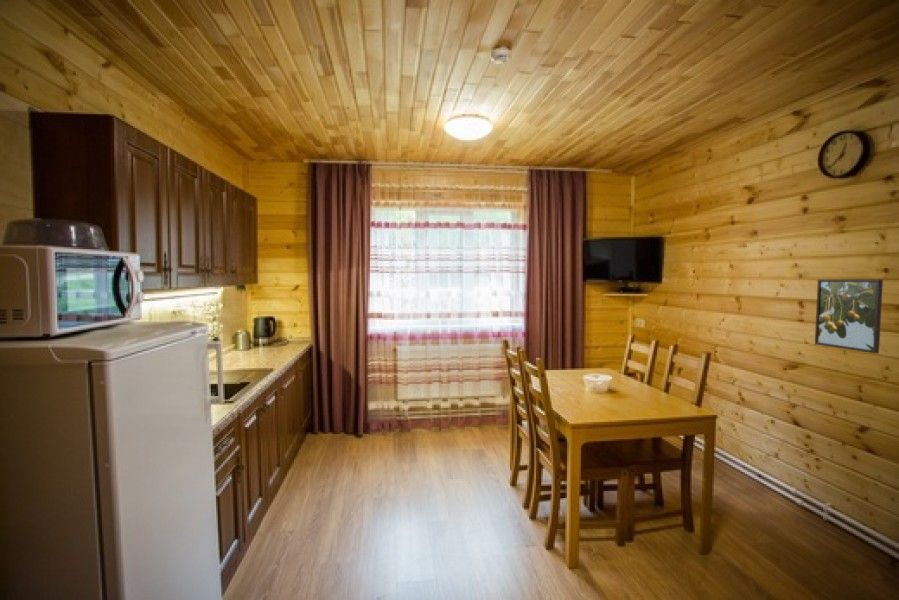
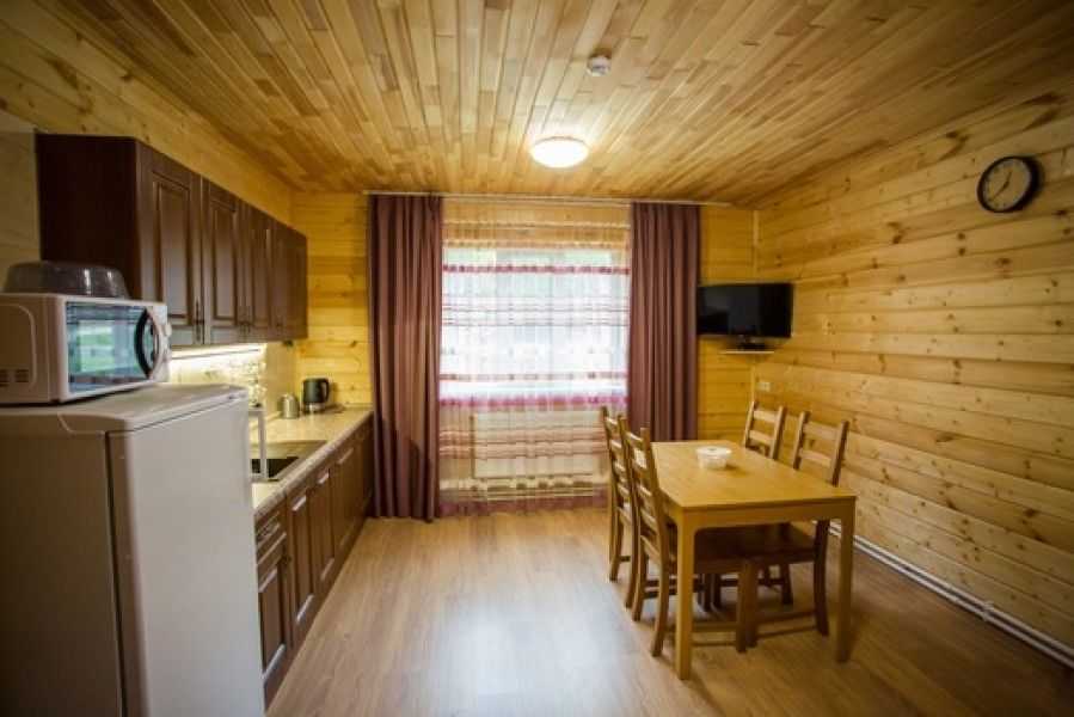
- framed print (846, 314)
